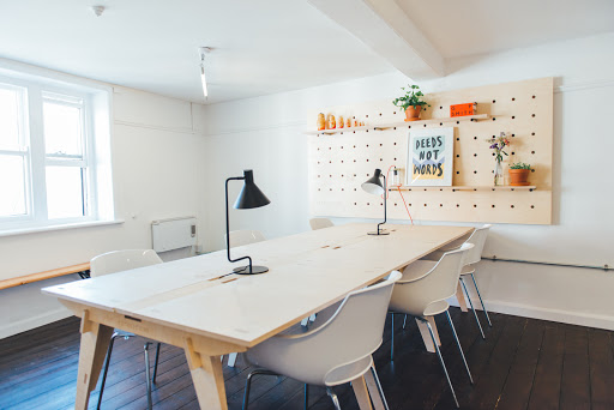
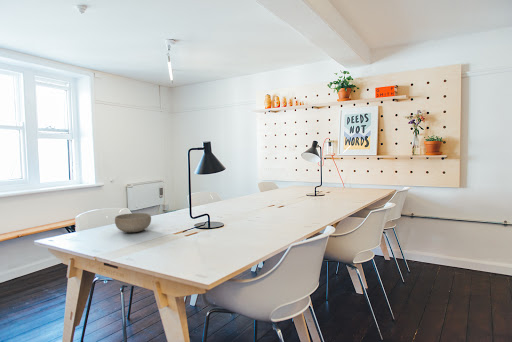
+ bowl (133, 223)
